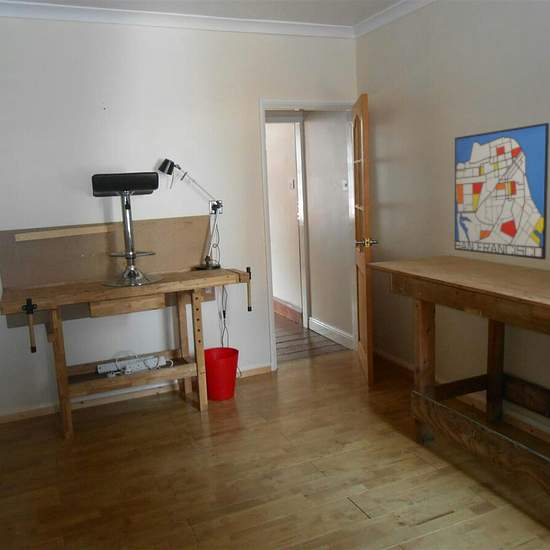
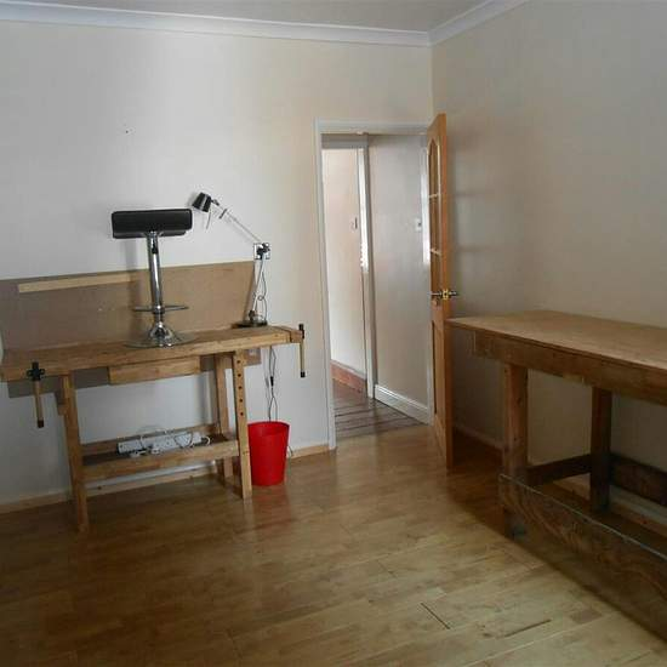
- wall art (496, 193)
